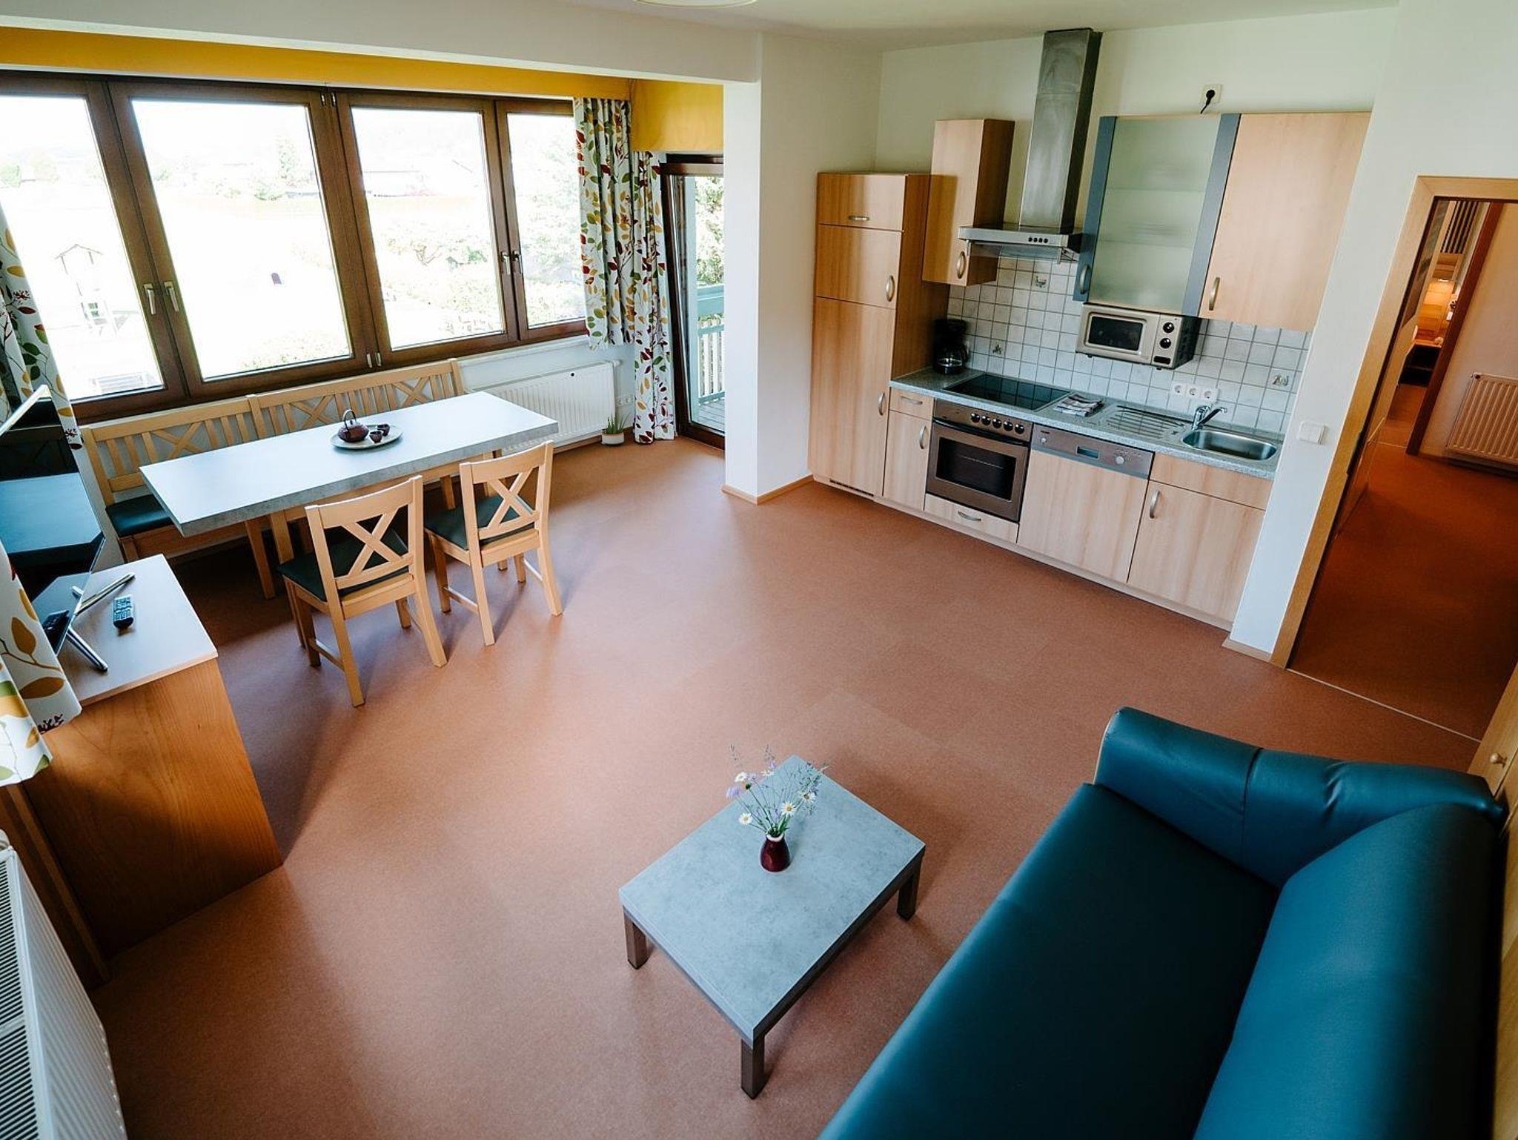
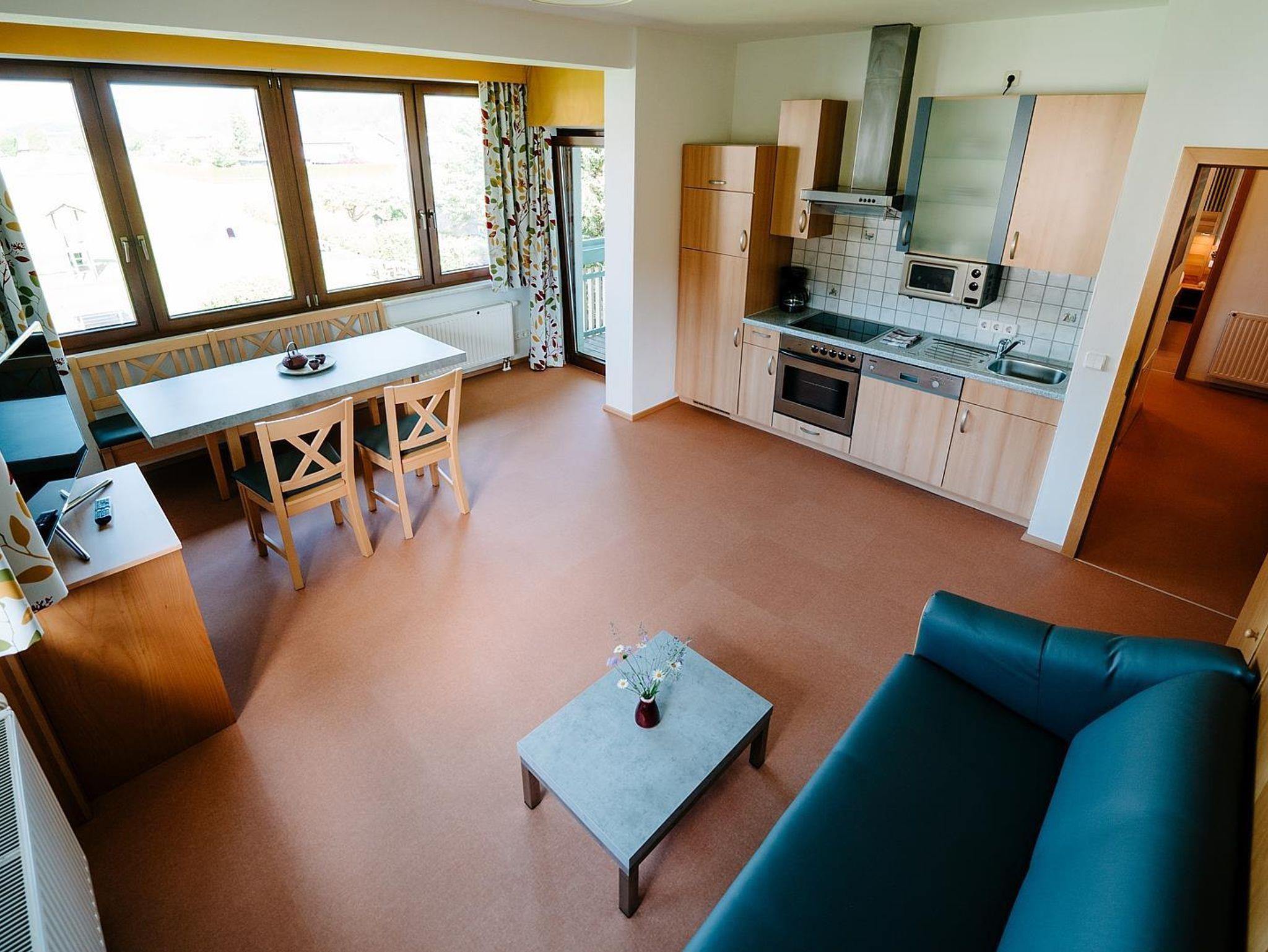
- potted plant (612, 425)
